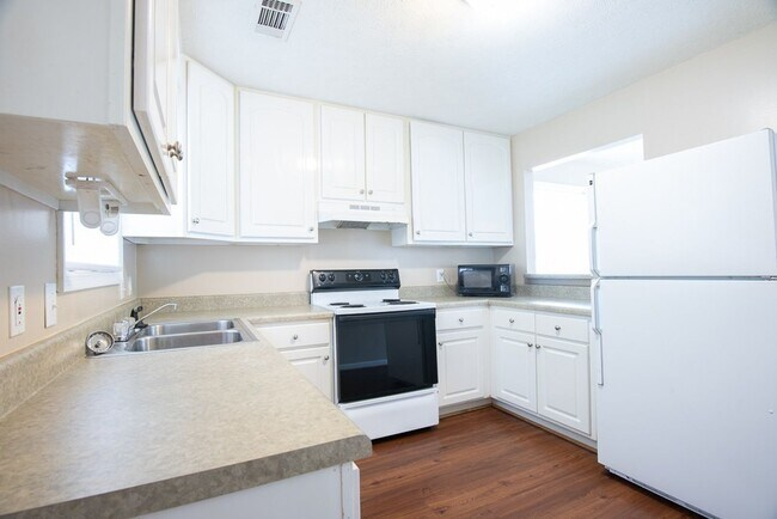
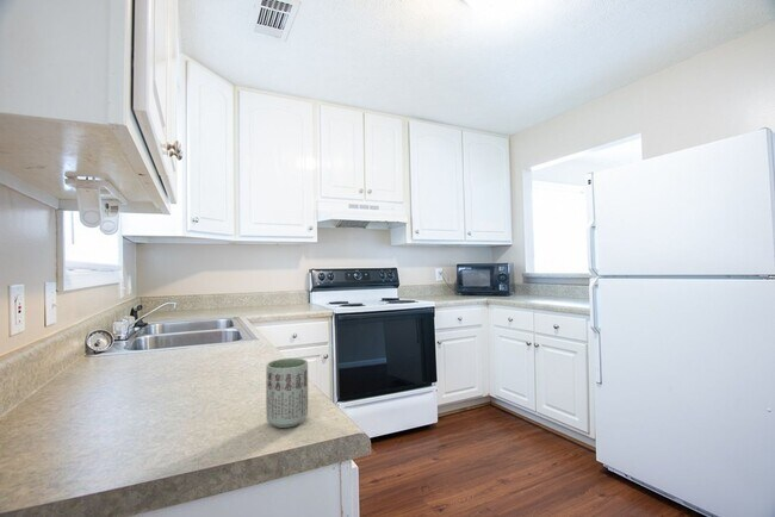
+ cup (287, 391)
